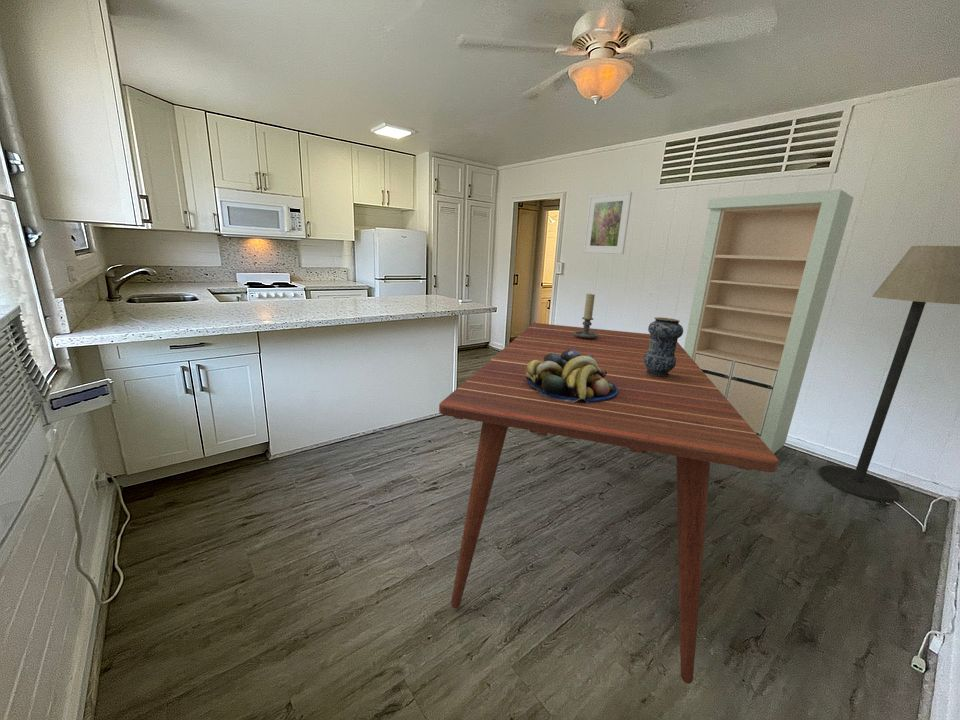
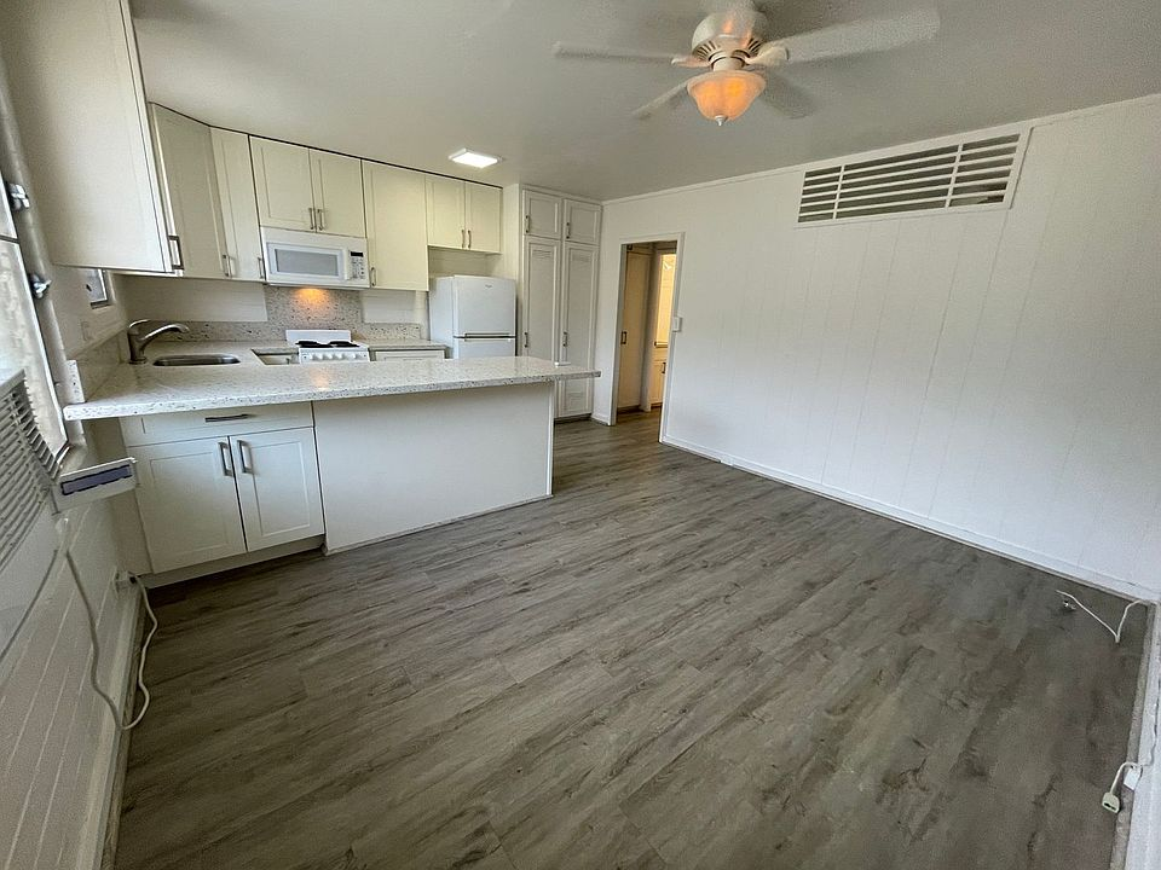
- vase (662, 346)
- fruit bowl (573, 370)
- dining table (586, 436)
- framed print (606, 224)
- candle holder (588, 314)
- floor lamp (894, 375)
- storage cabinet (747, 324)
